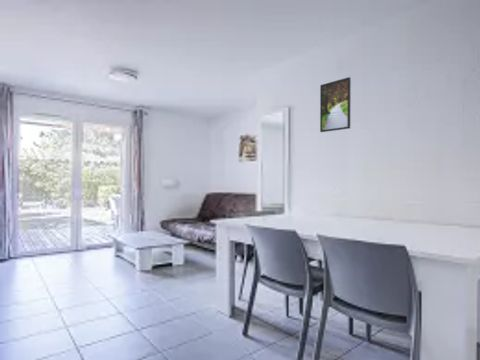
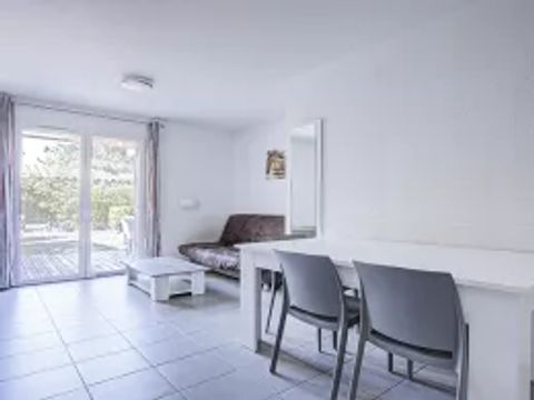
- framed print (334, 105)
